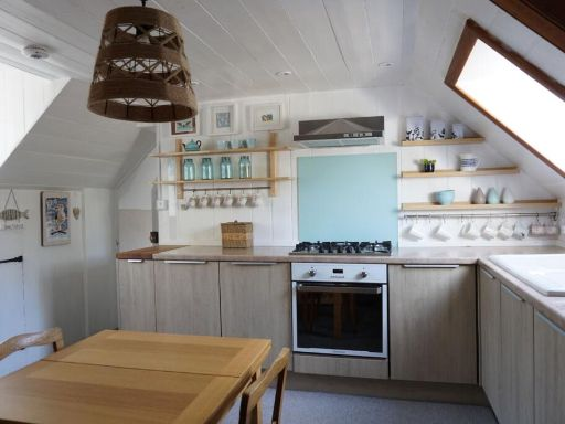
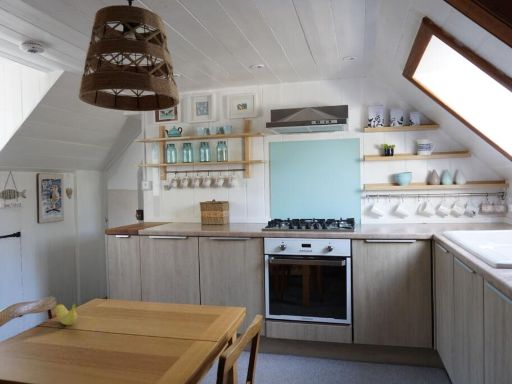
+ fruit (66, 310)
